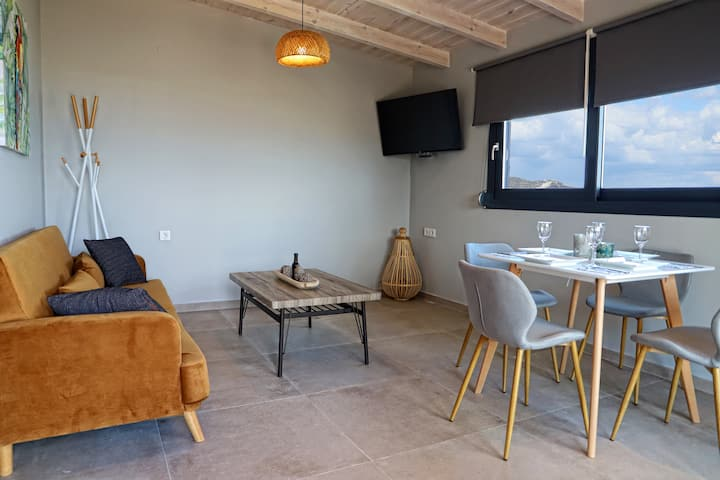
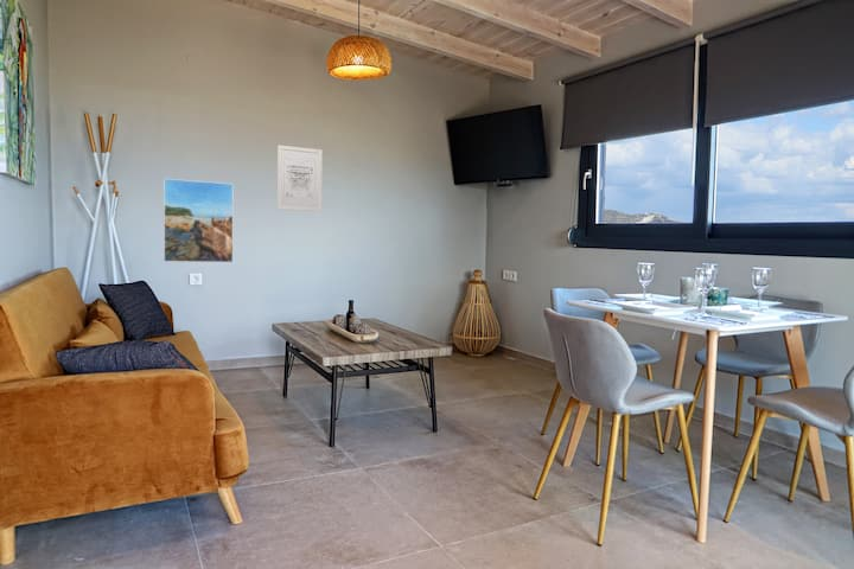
+ wall art (299, 179)
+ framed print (198, 222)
